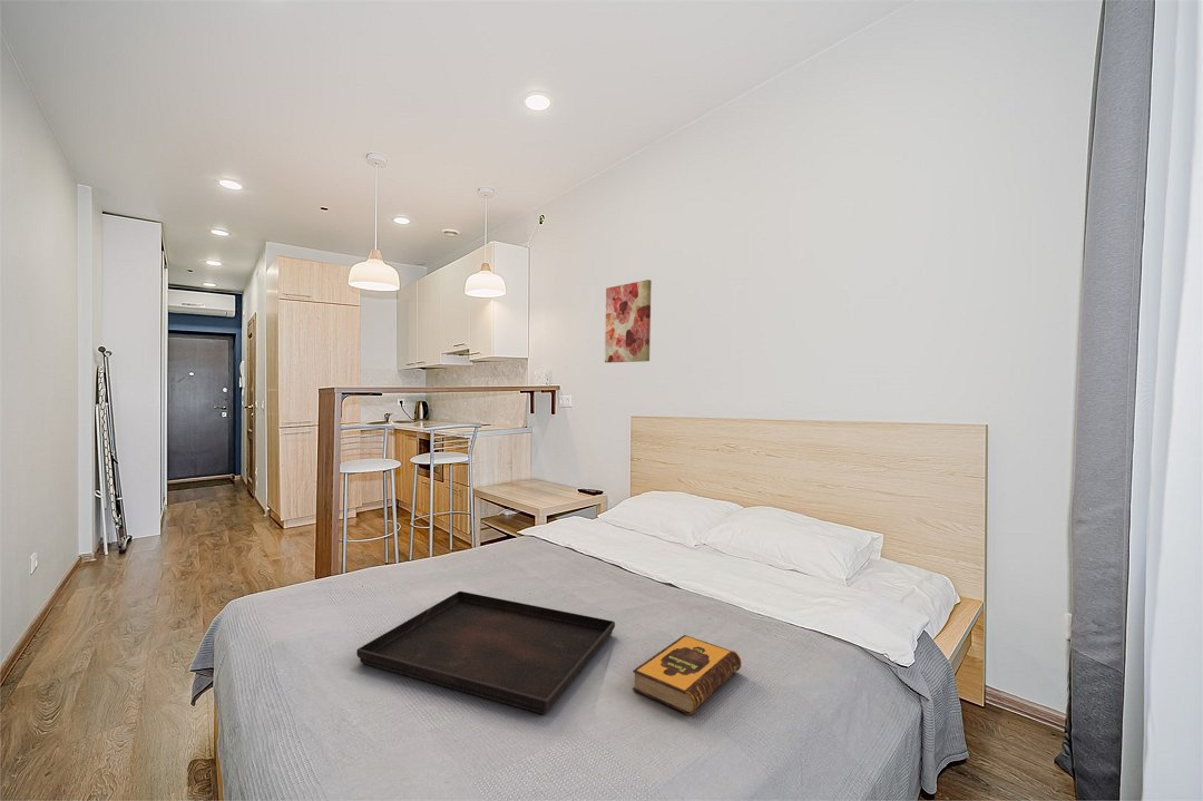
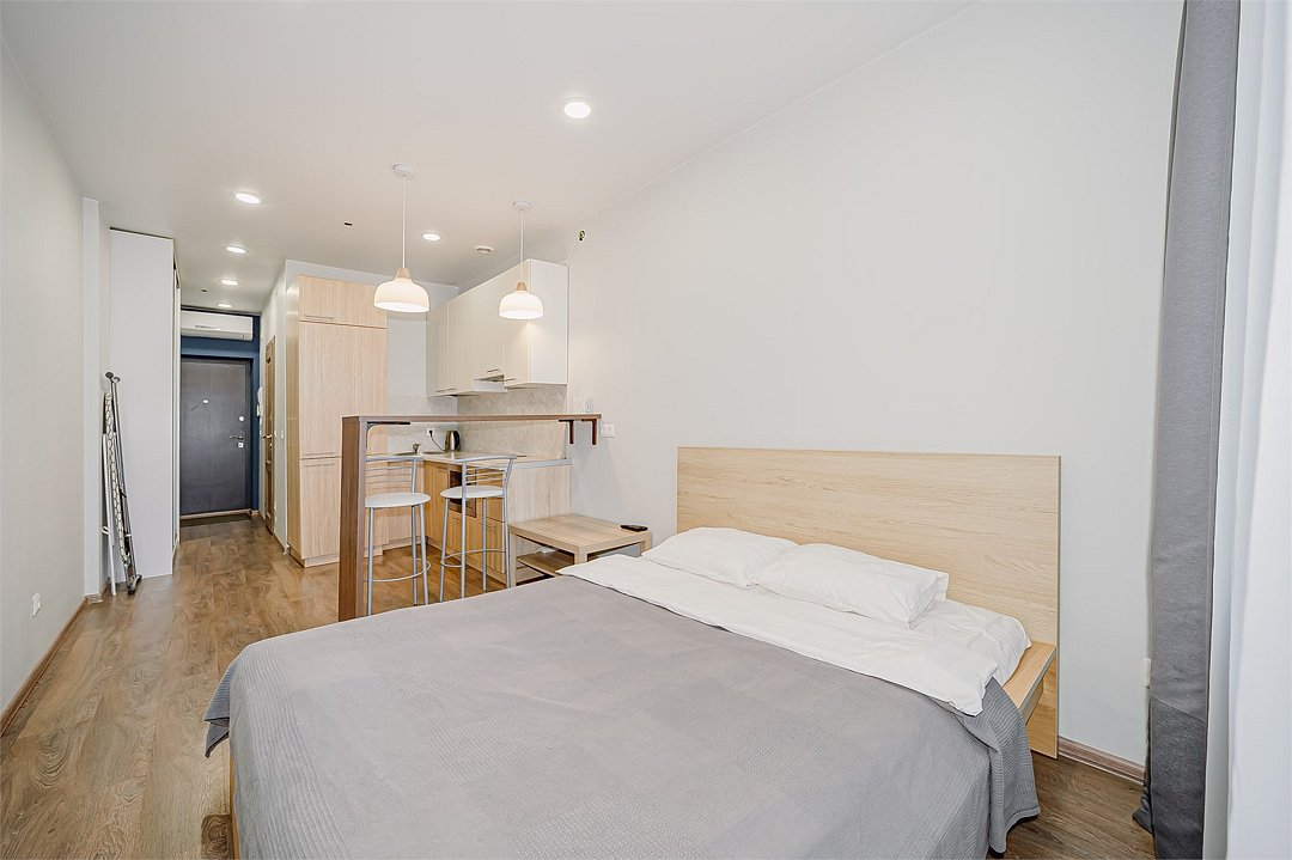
- hardback book (688, 671)
- wall art (626, 323)
- serving tray (493, 641)
